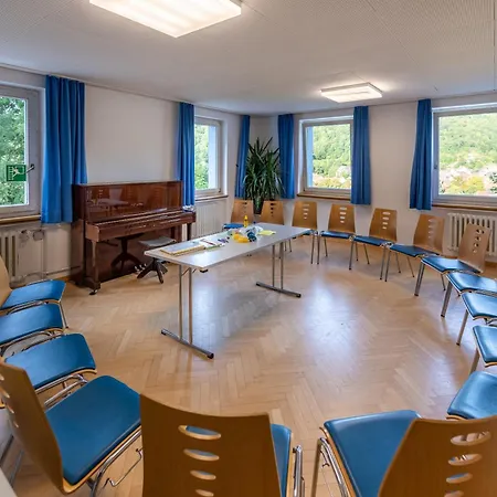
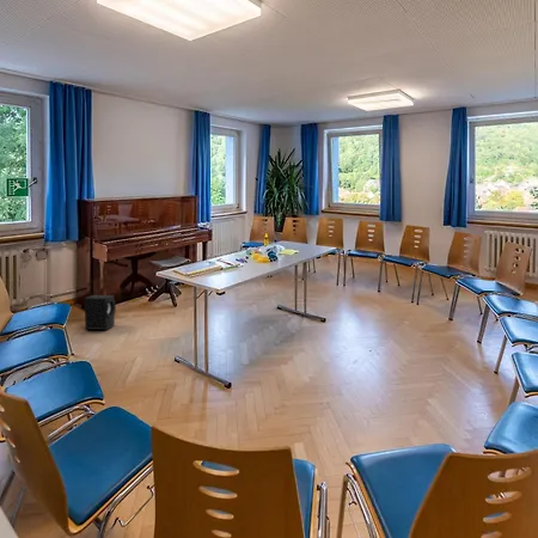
+ speaker (100, 312)
